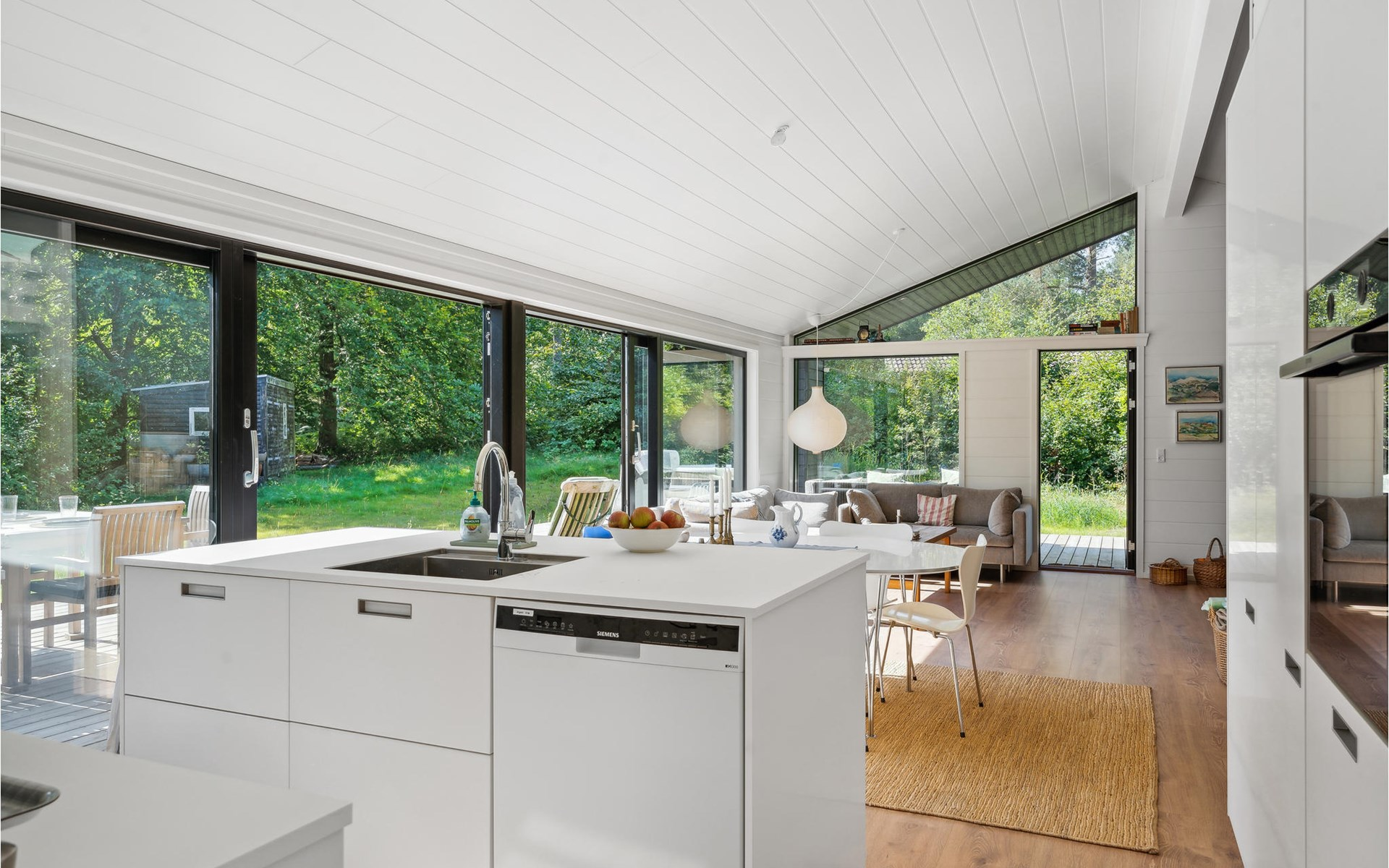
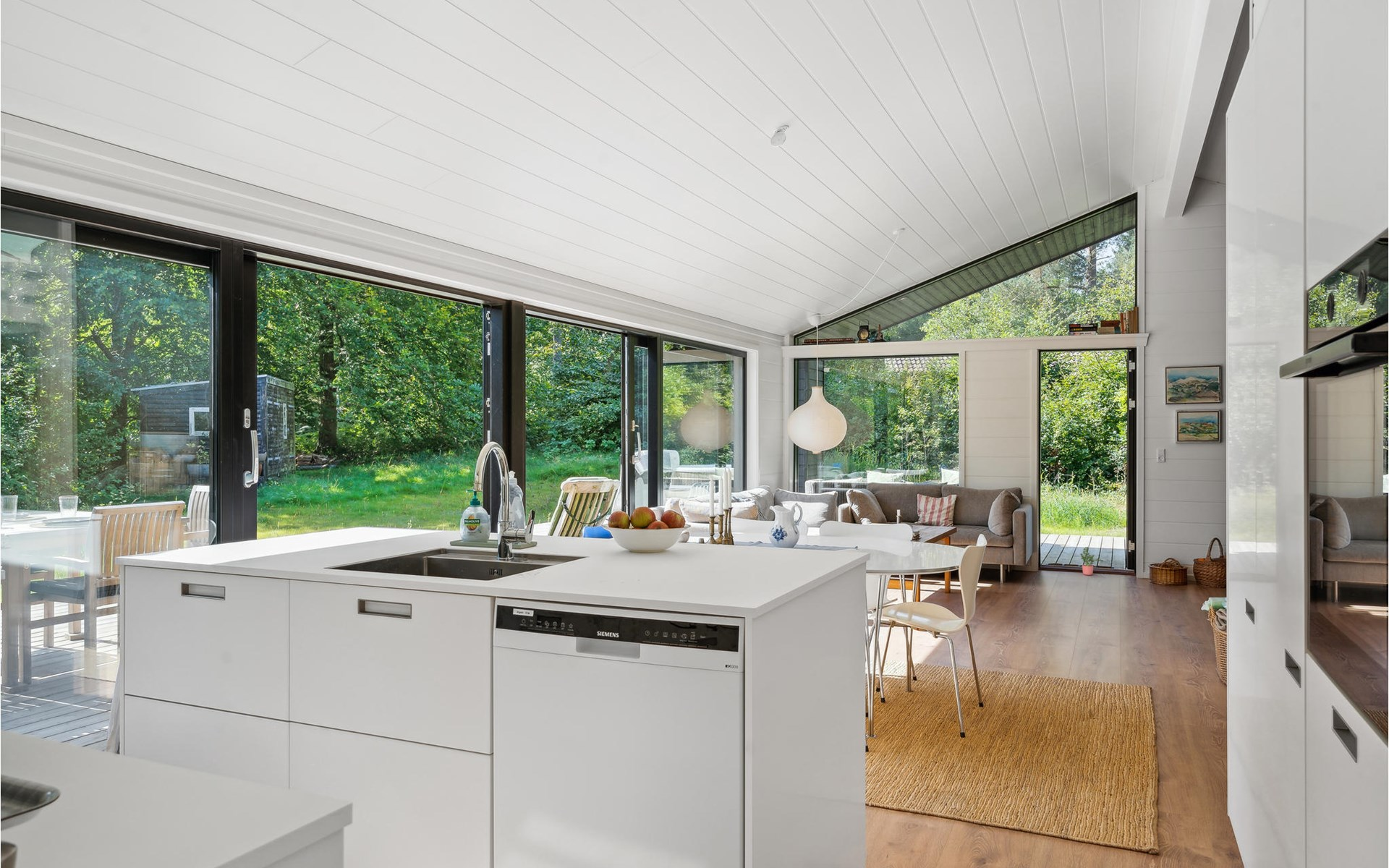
+ potted plant (1092, 561)
